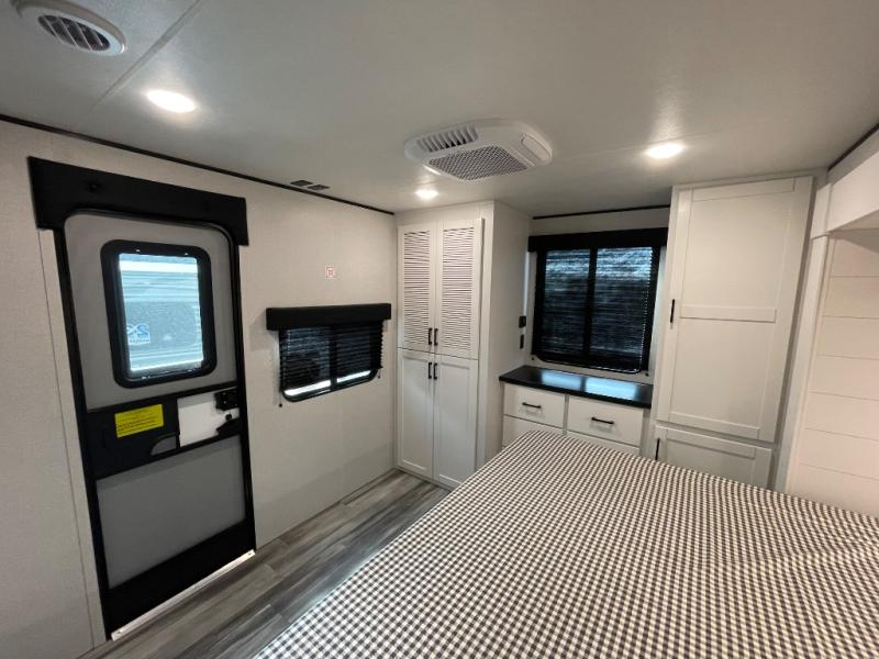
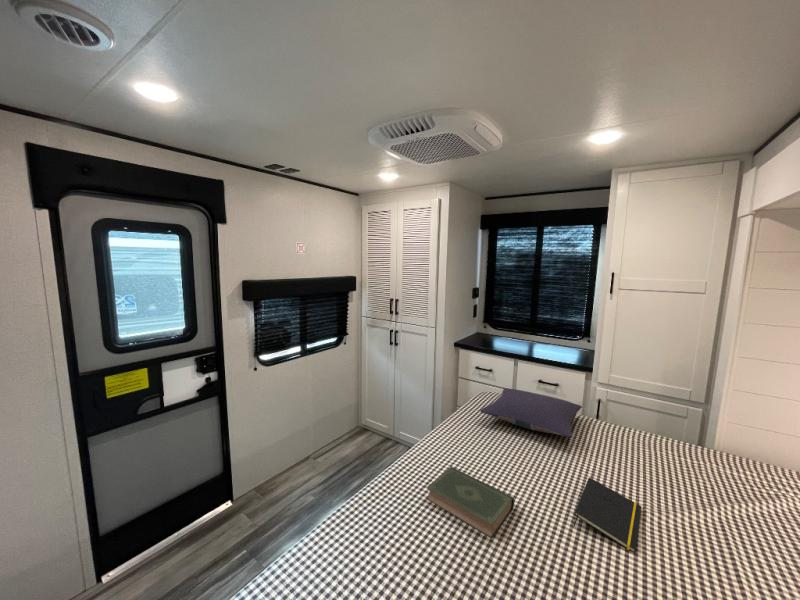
+ book (469, 497)
+ notepad (608, 510)
+ pillow (532, 409)
